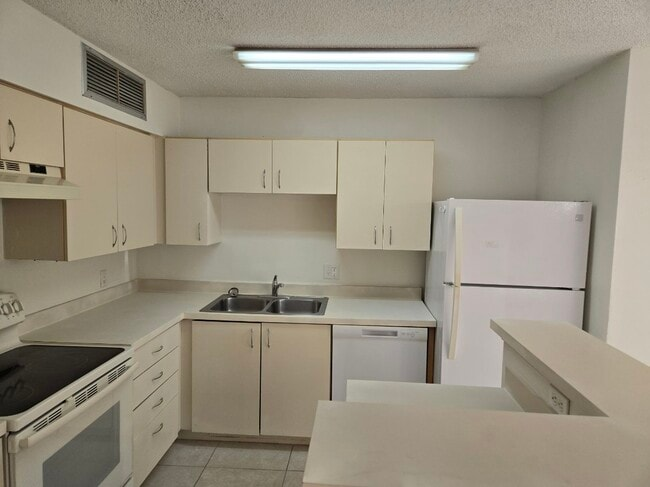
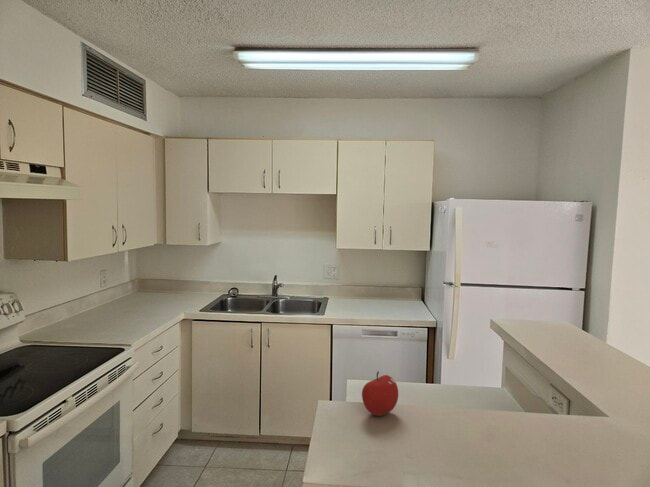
+ fruit (380, 393)
